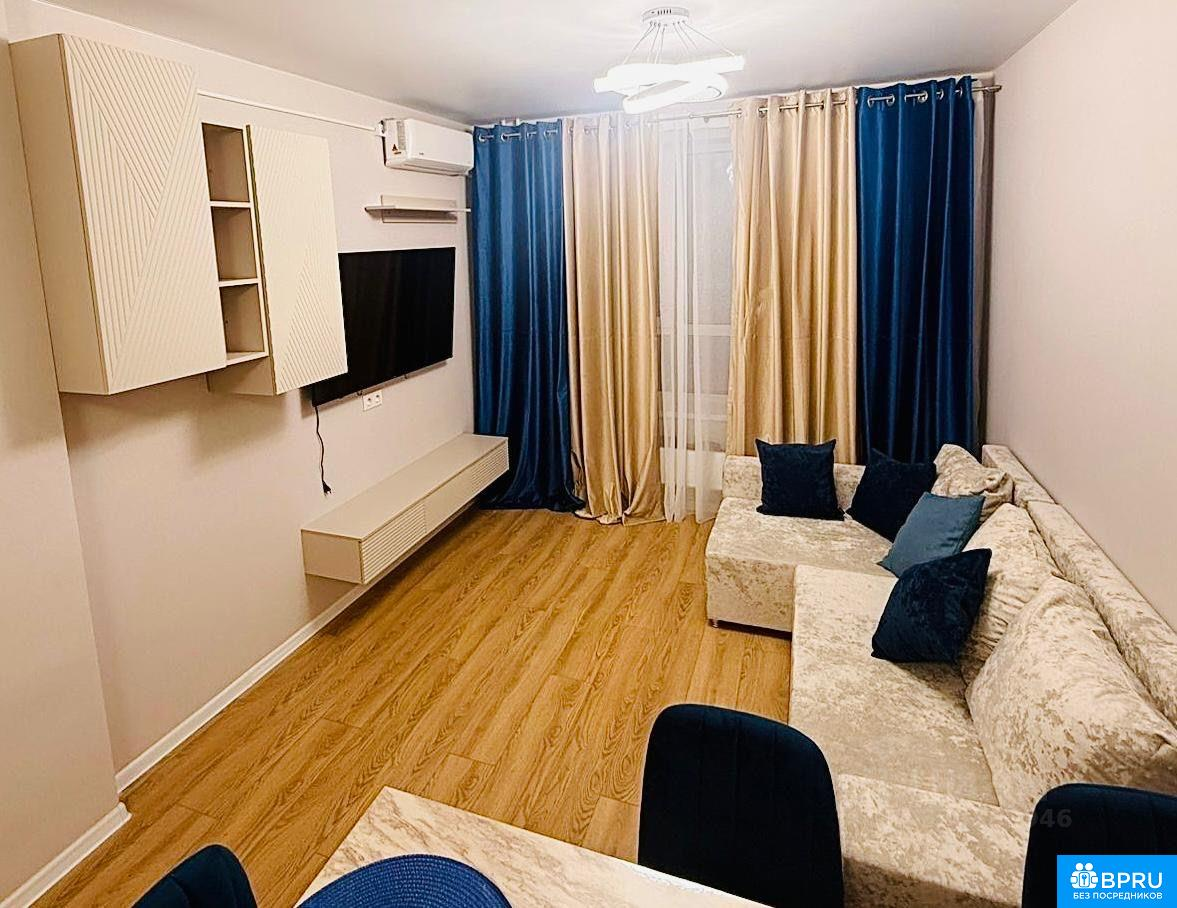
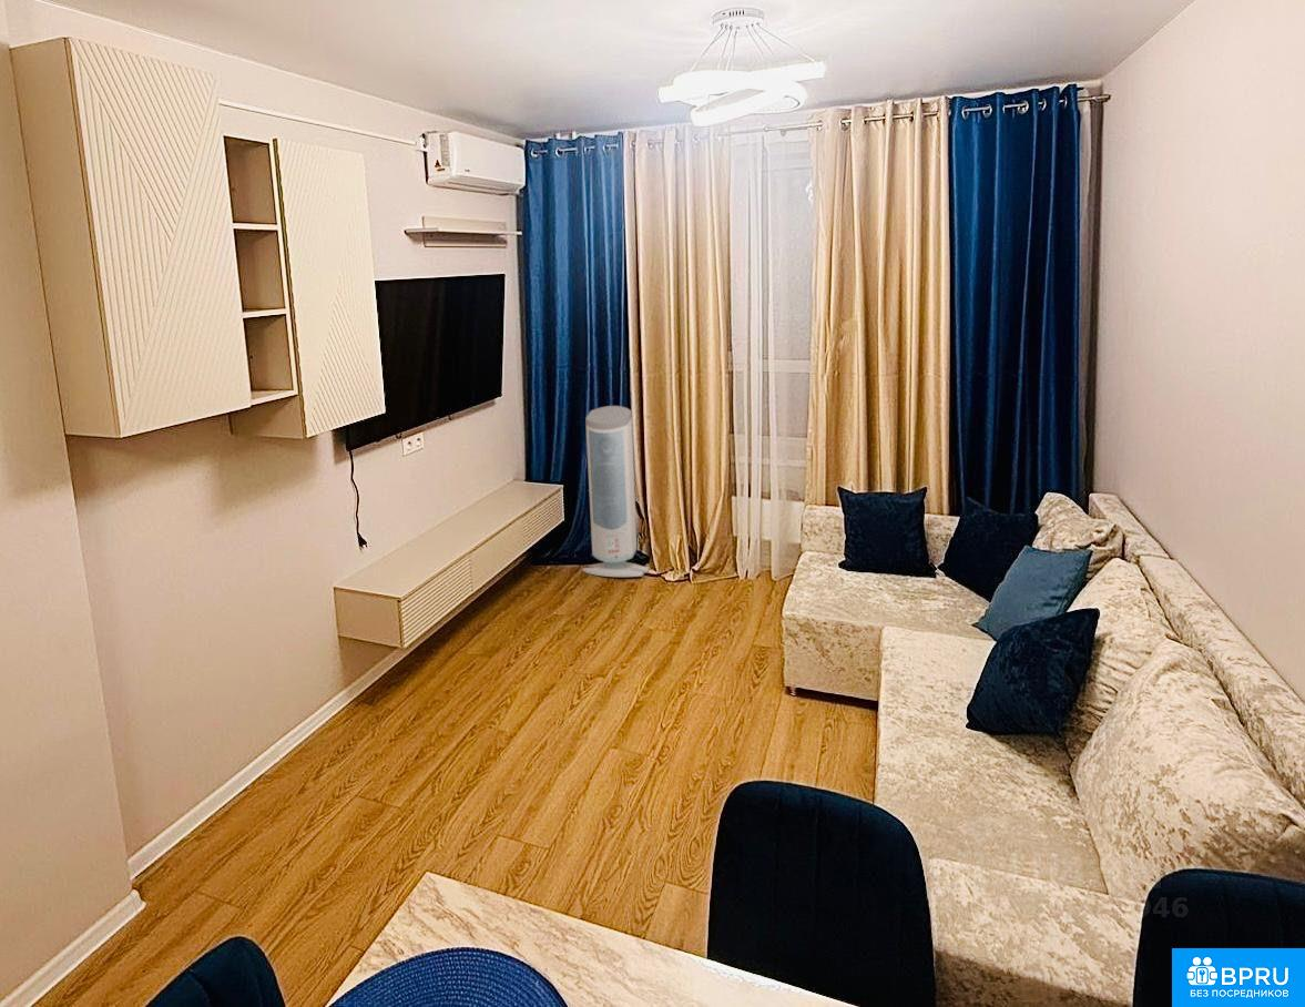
+ air purifier (612, 490)
